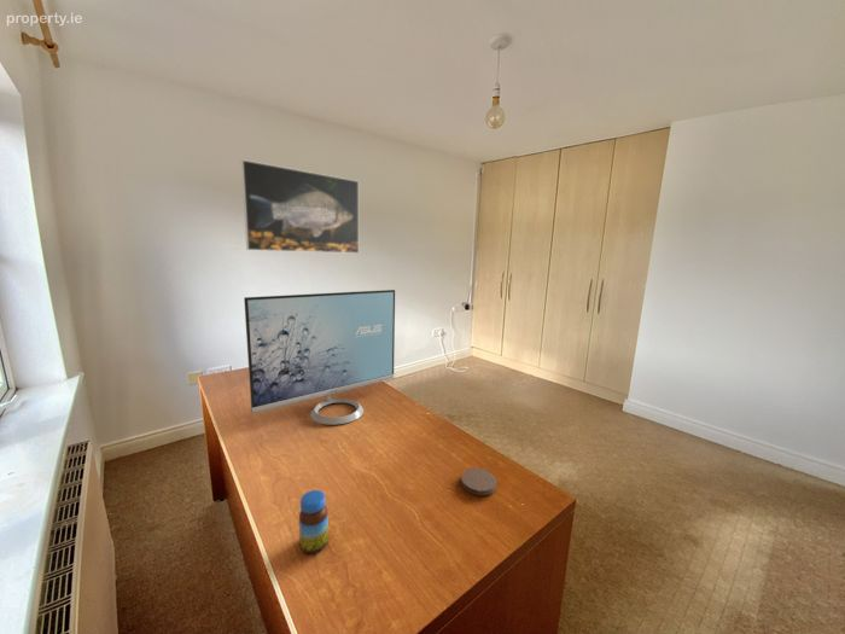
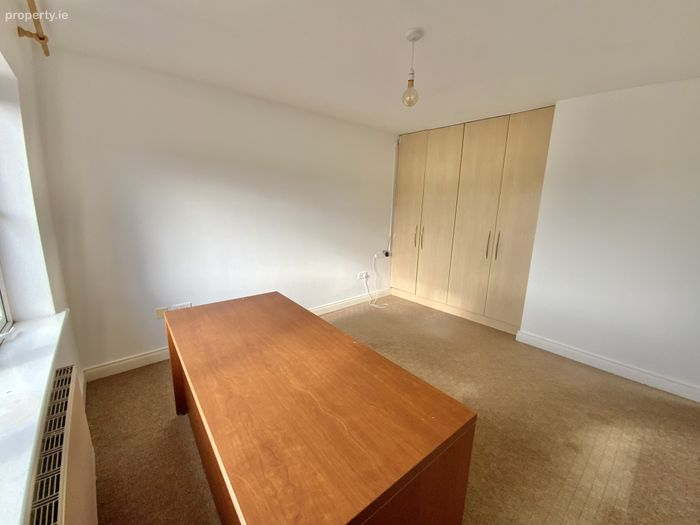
- coaster (478, 481)
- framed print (307, 213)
- jar (313, 519)
- monitor (336, 355)
